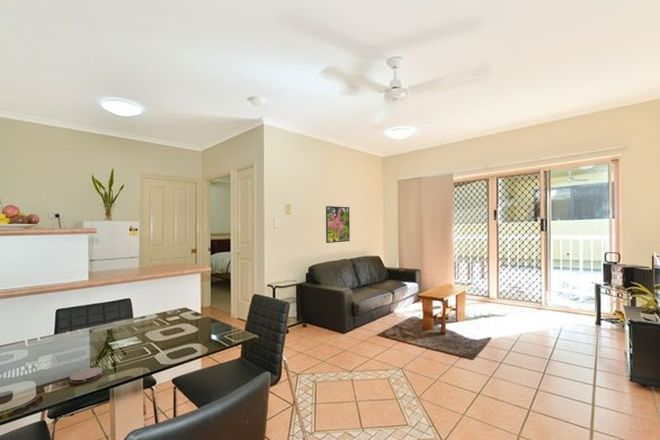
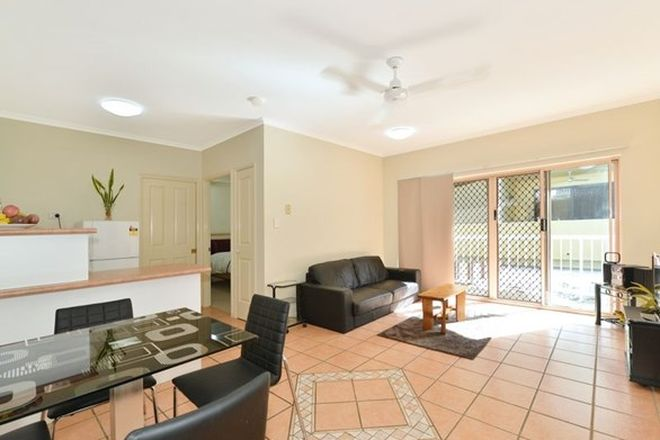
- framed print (338, 224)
- coaster (86, 375)
